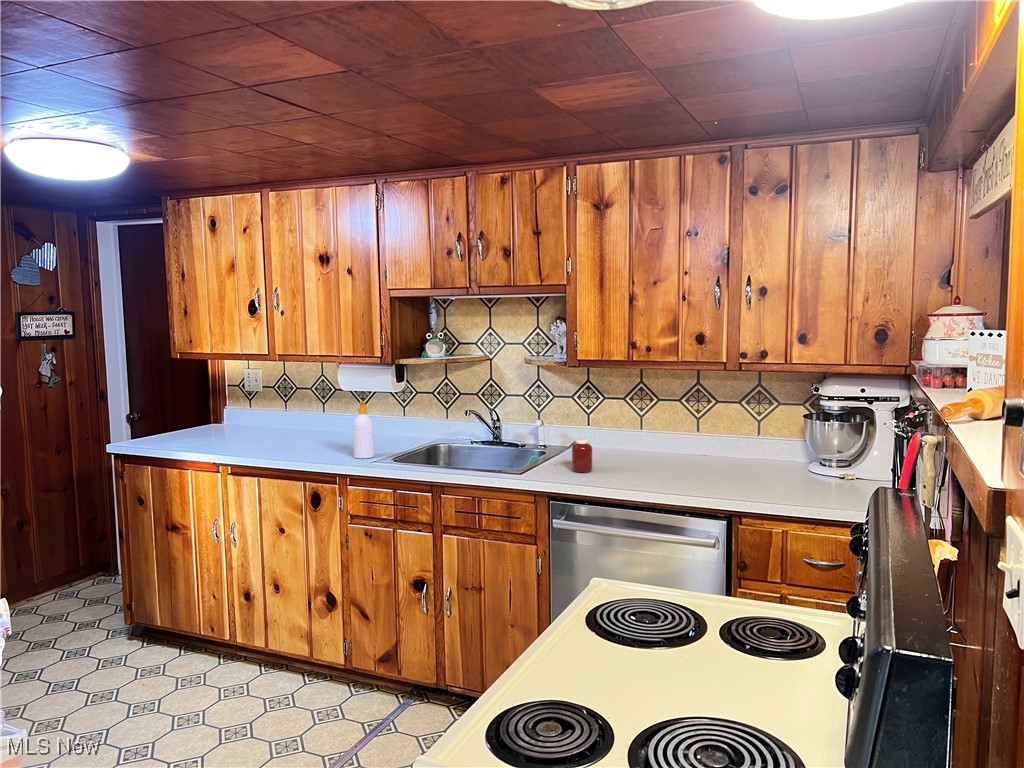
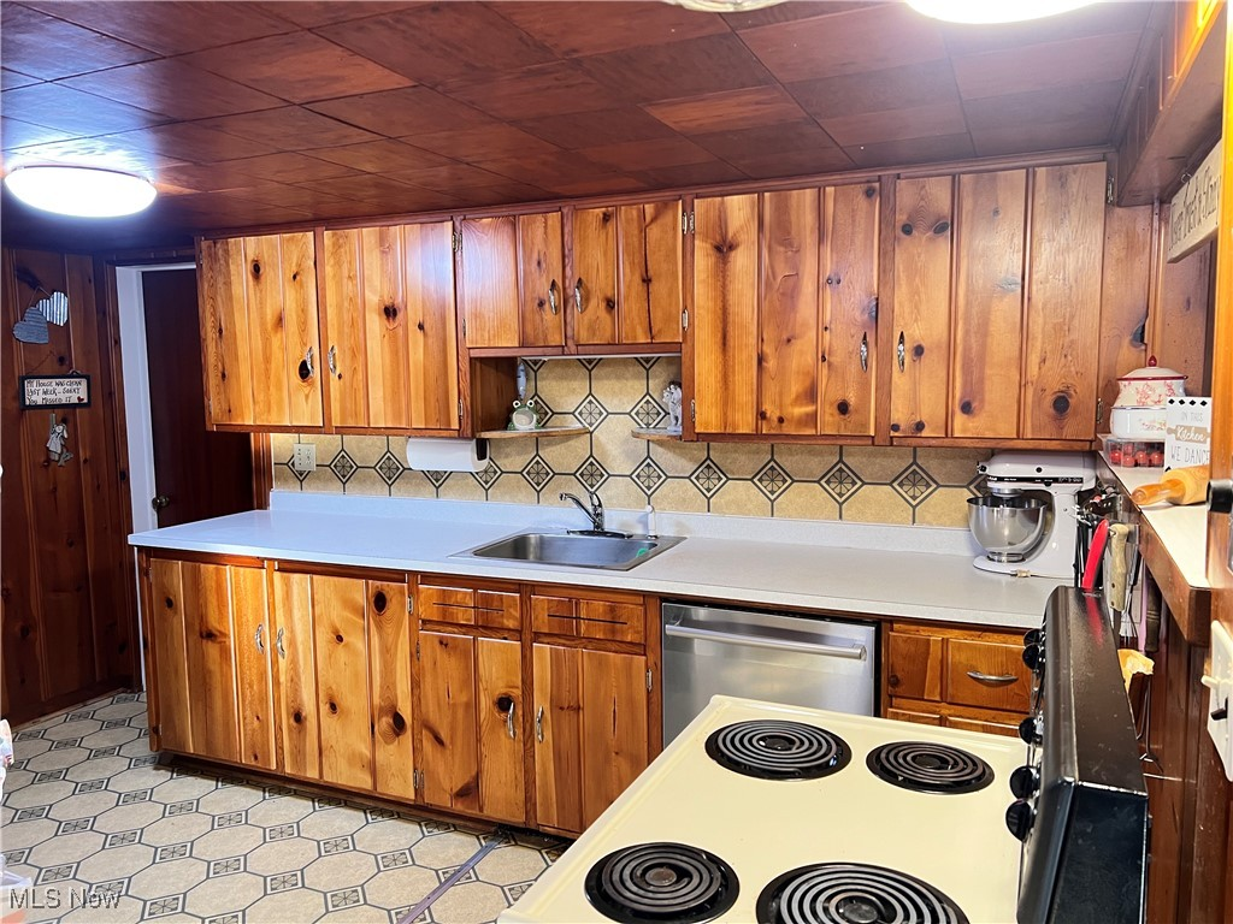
- soap bottle (363, 429)
- jar (578, 454)
